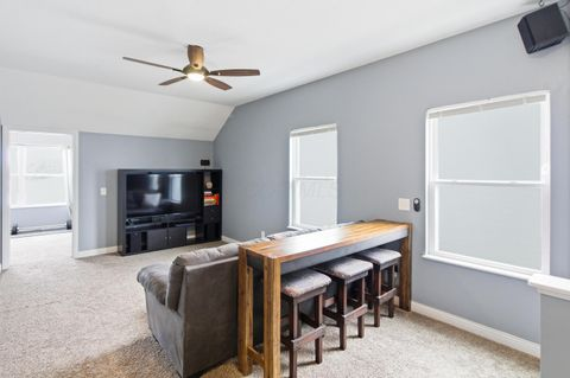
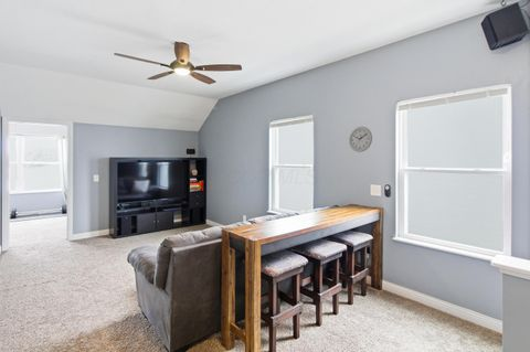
+ wall clock (359, 139)
